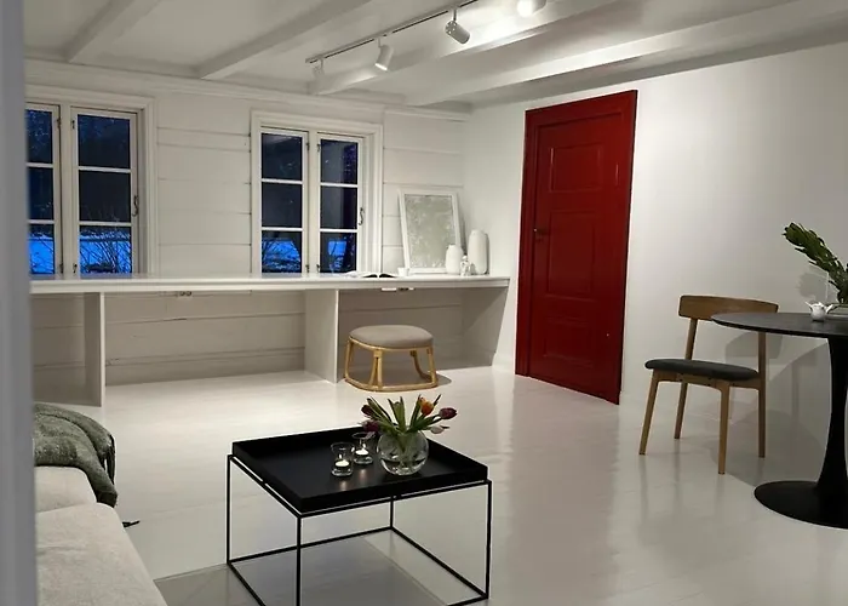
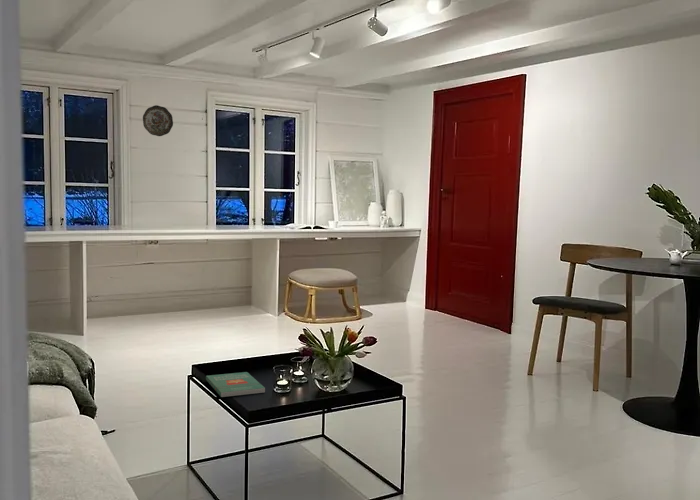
+ decorative plate (157, 120)
+ book (234, 383)
